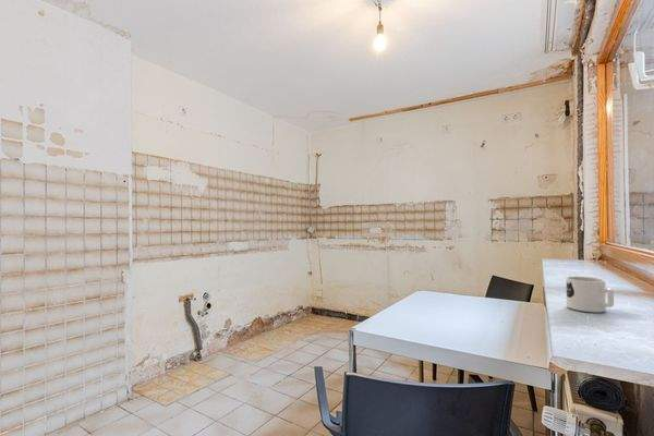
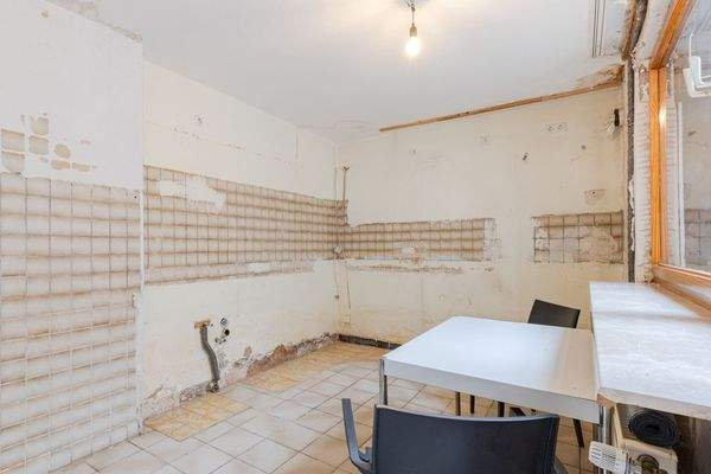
- mug (590, 293)
